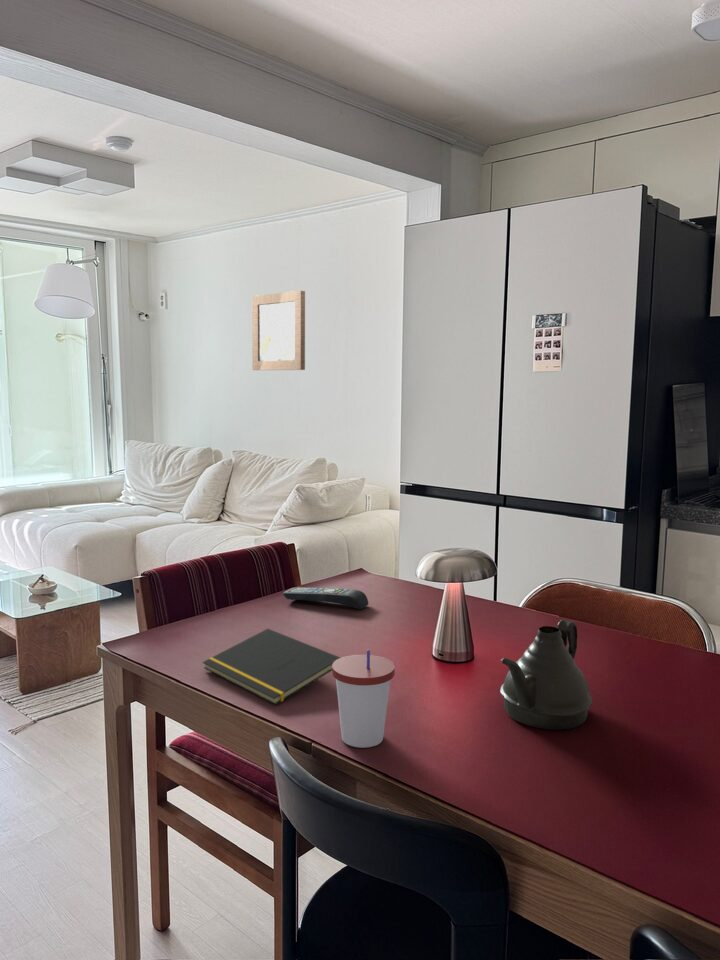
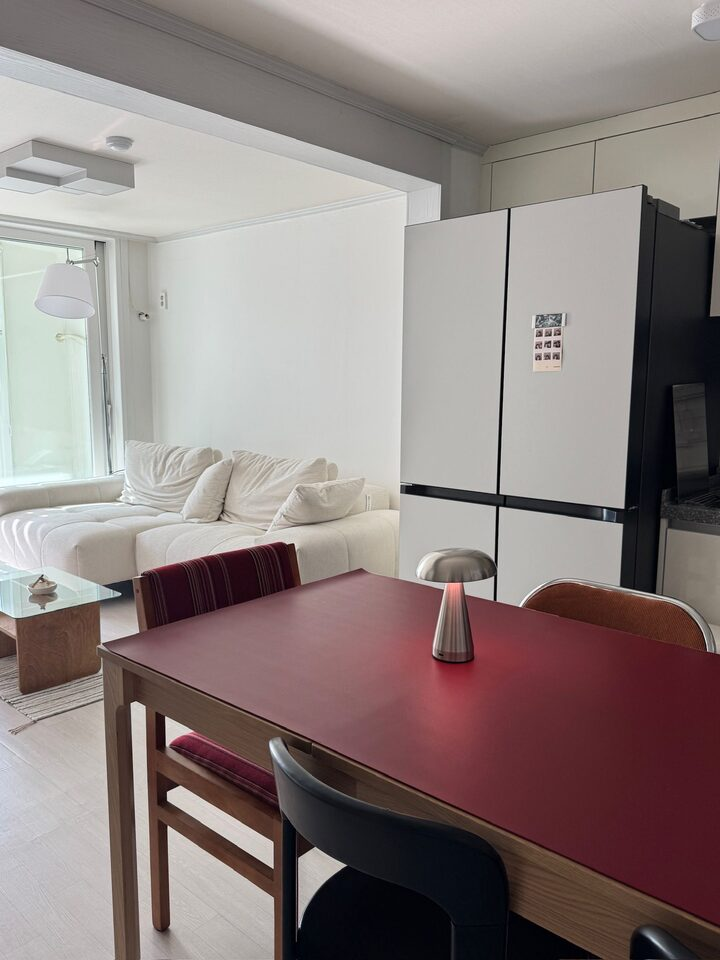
- wall art (277, 332)
- teapot (537, 675)
- remote control (325, 595)
- notepad (271, 663)
- cup (363, 692)
